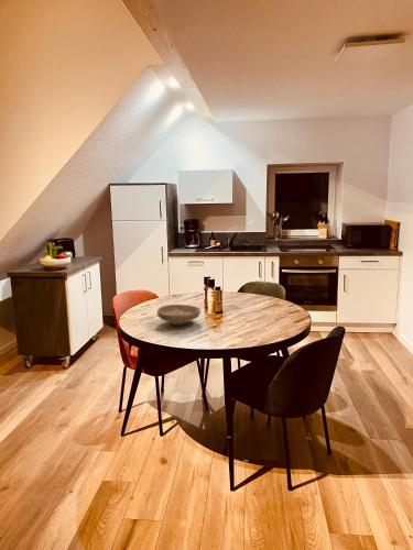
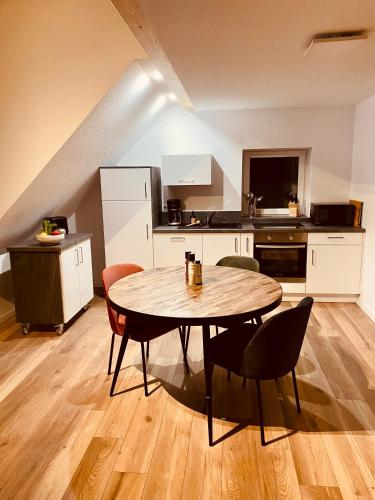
- bowl (178, 316)
